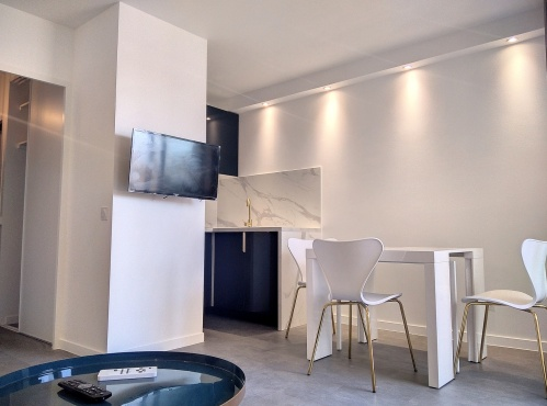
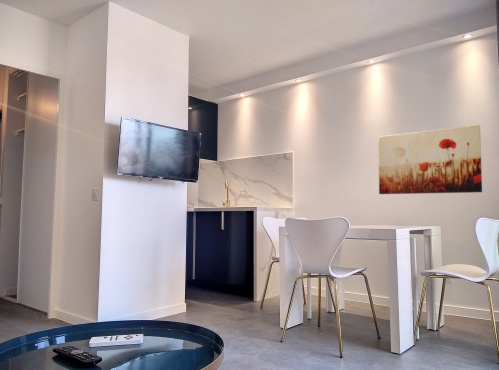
+ wall art (426, 162)
